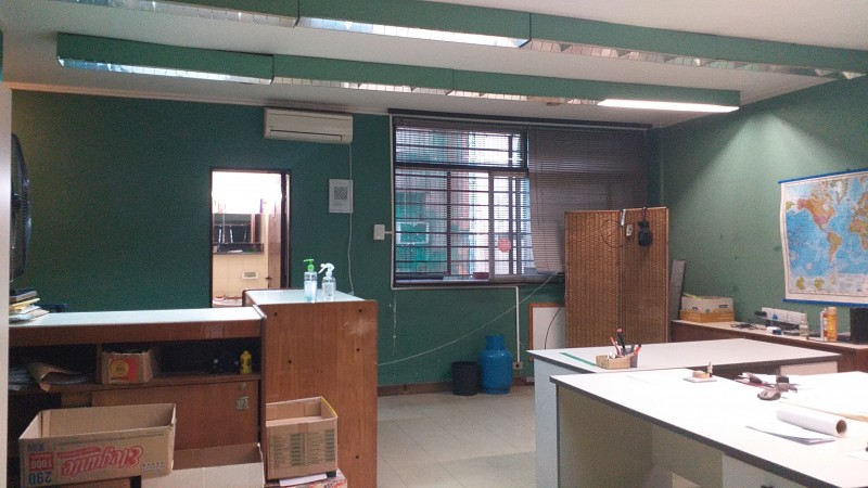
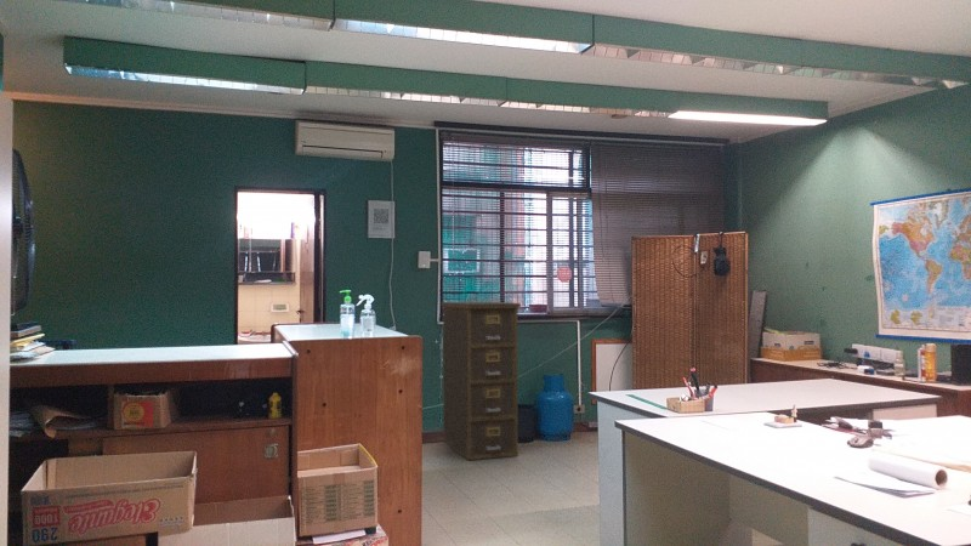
+ filing cabinet (478, 375)
